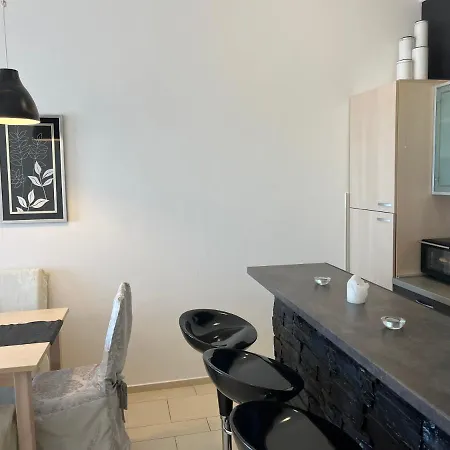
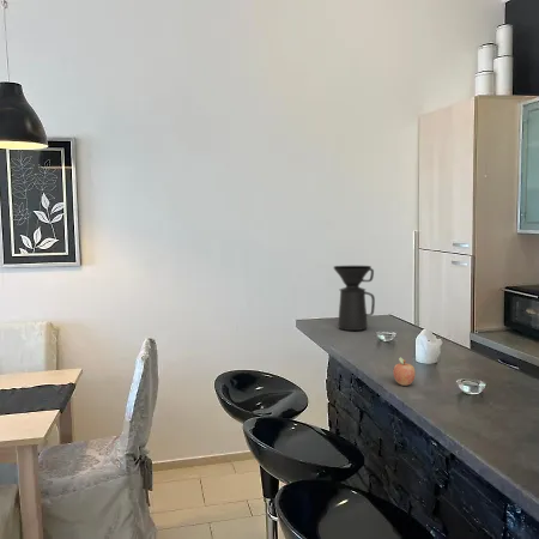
+ fruit (404, 371)
+ coffee maker (352, 297)
